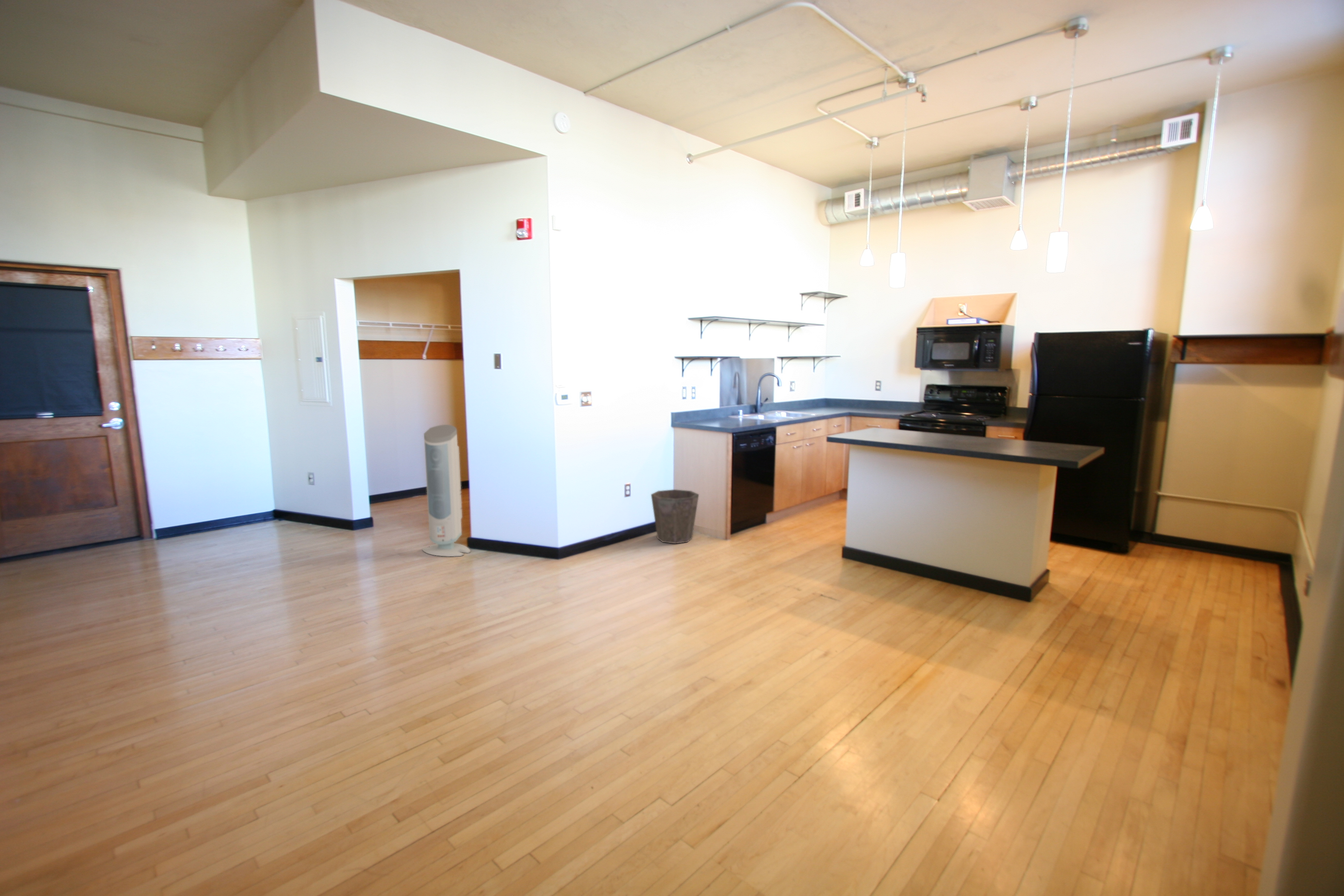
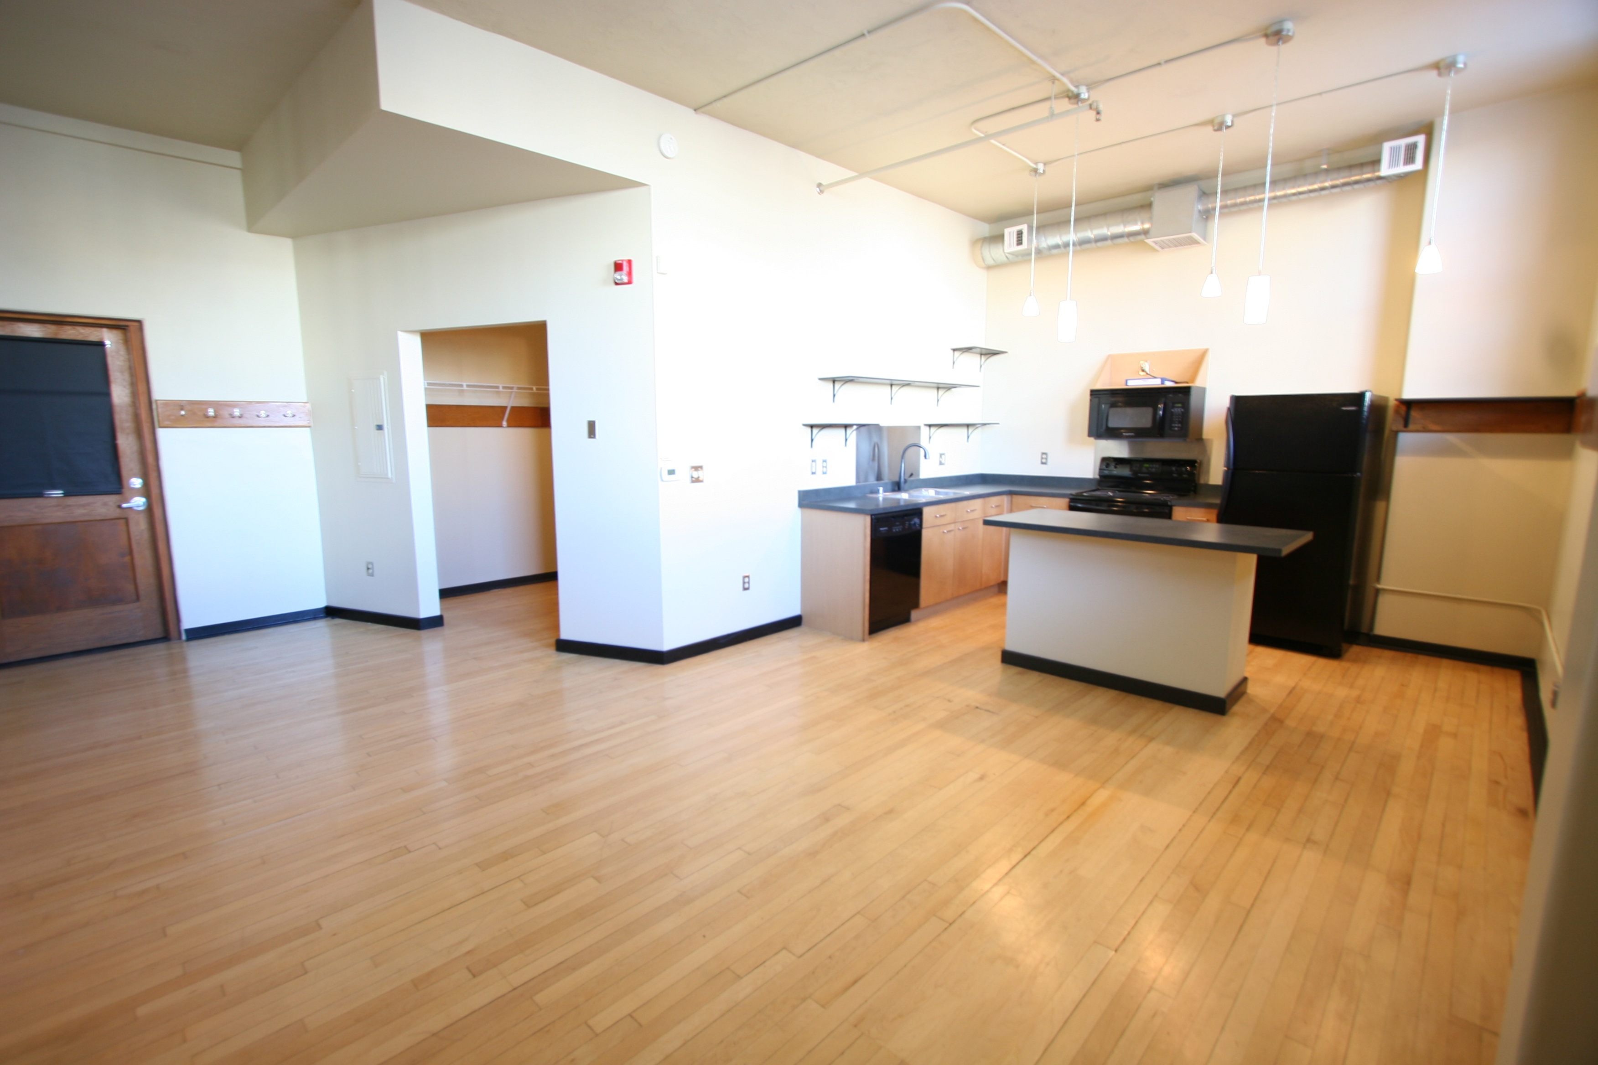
- waste bin (675, 516)
- air purifier (443, 489)
